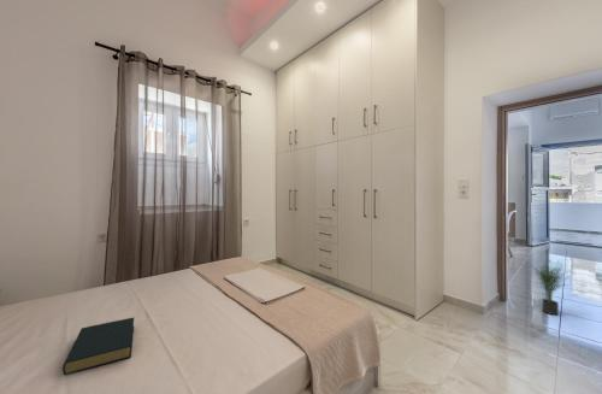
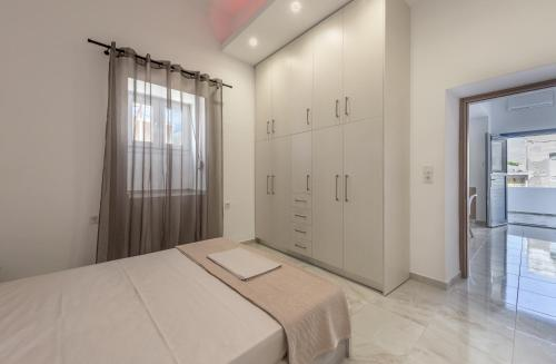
- hardback book (104, 341)
- potted plant (549, 283)
